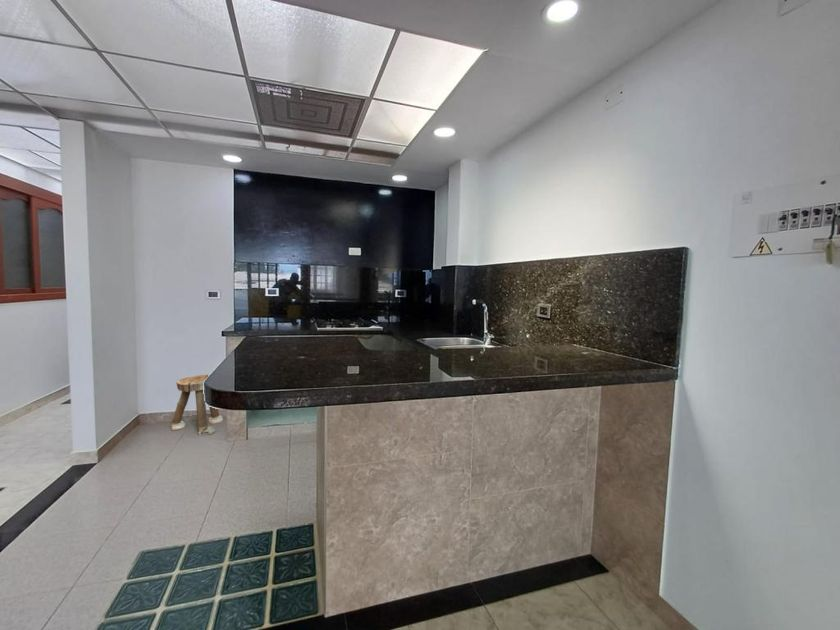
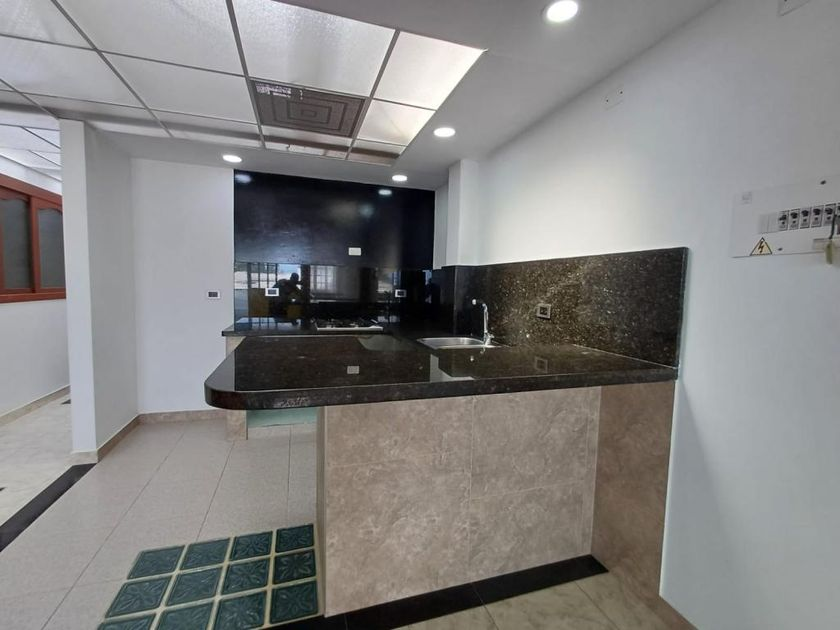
- stool (196, 402)
